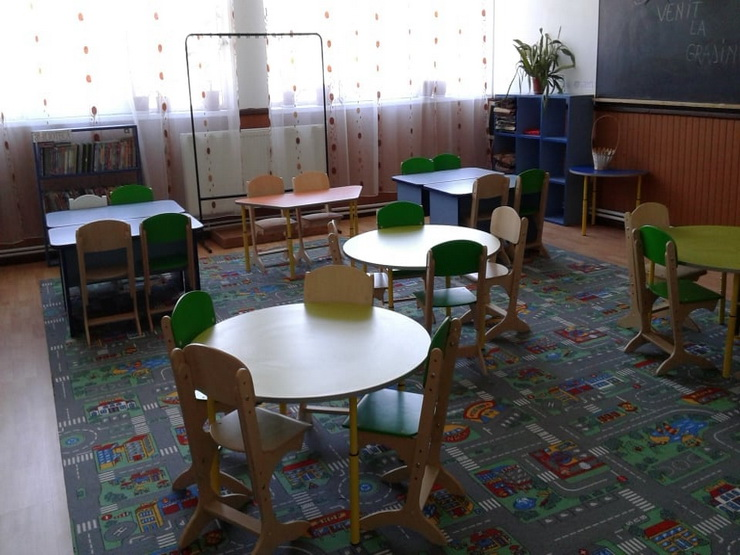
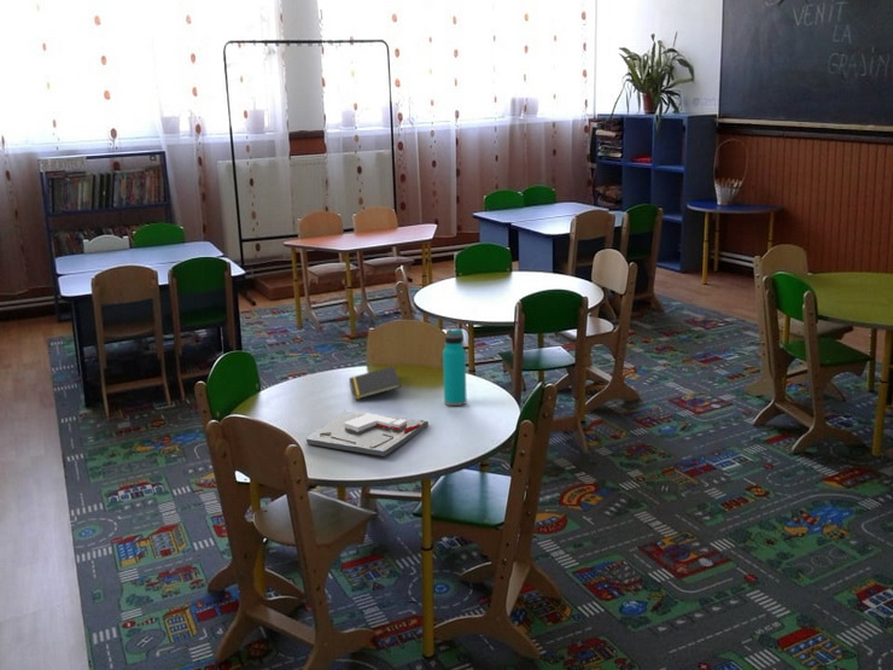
+ board game (368, 429)
+ notepad (374, 381)
+ water bottle (454, 366)
